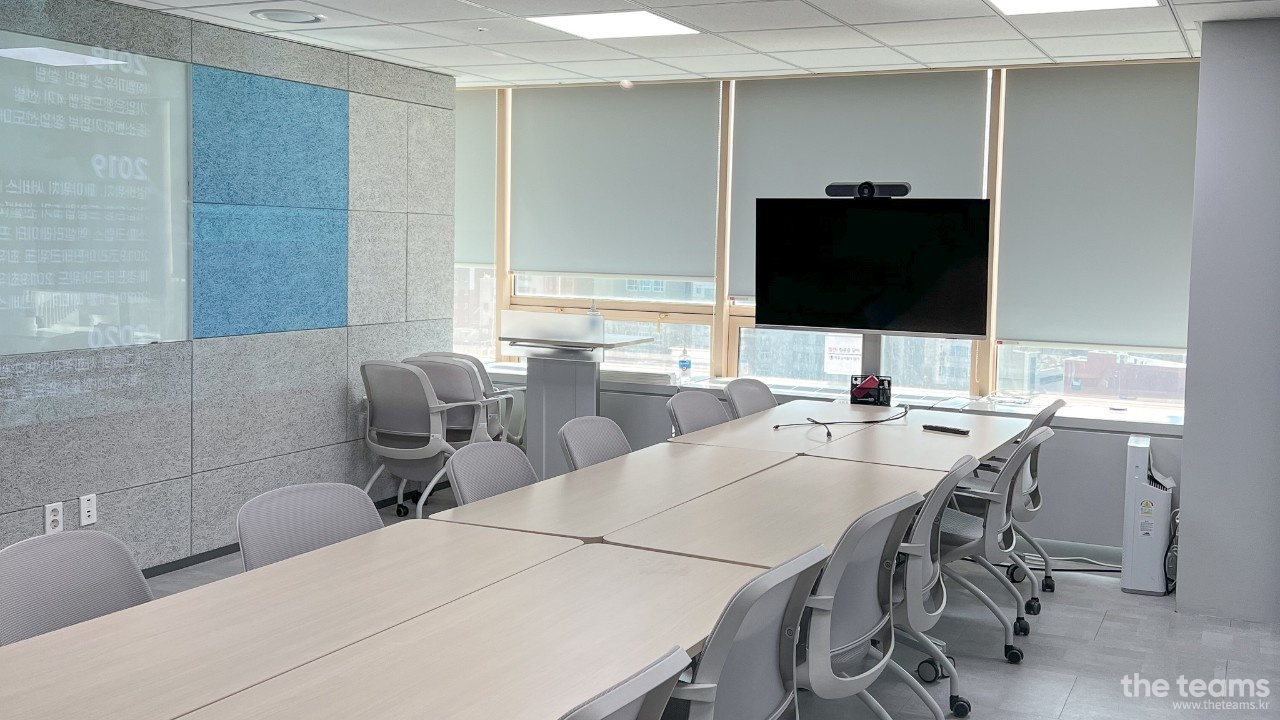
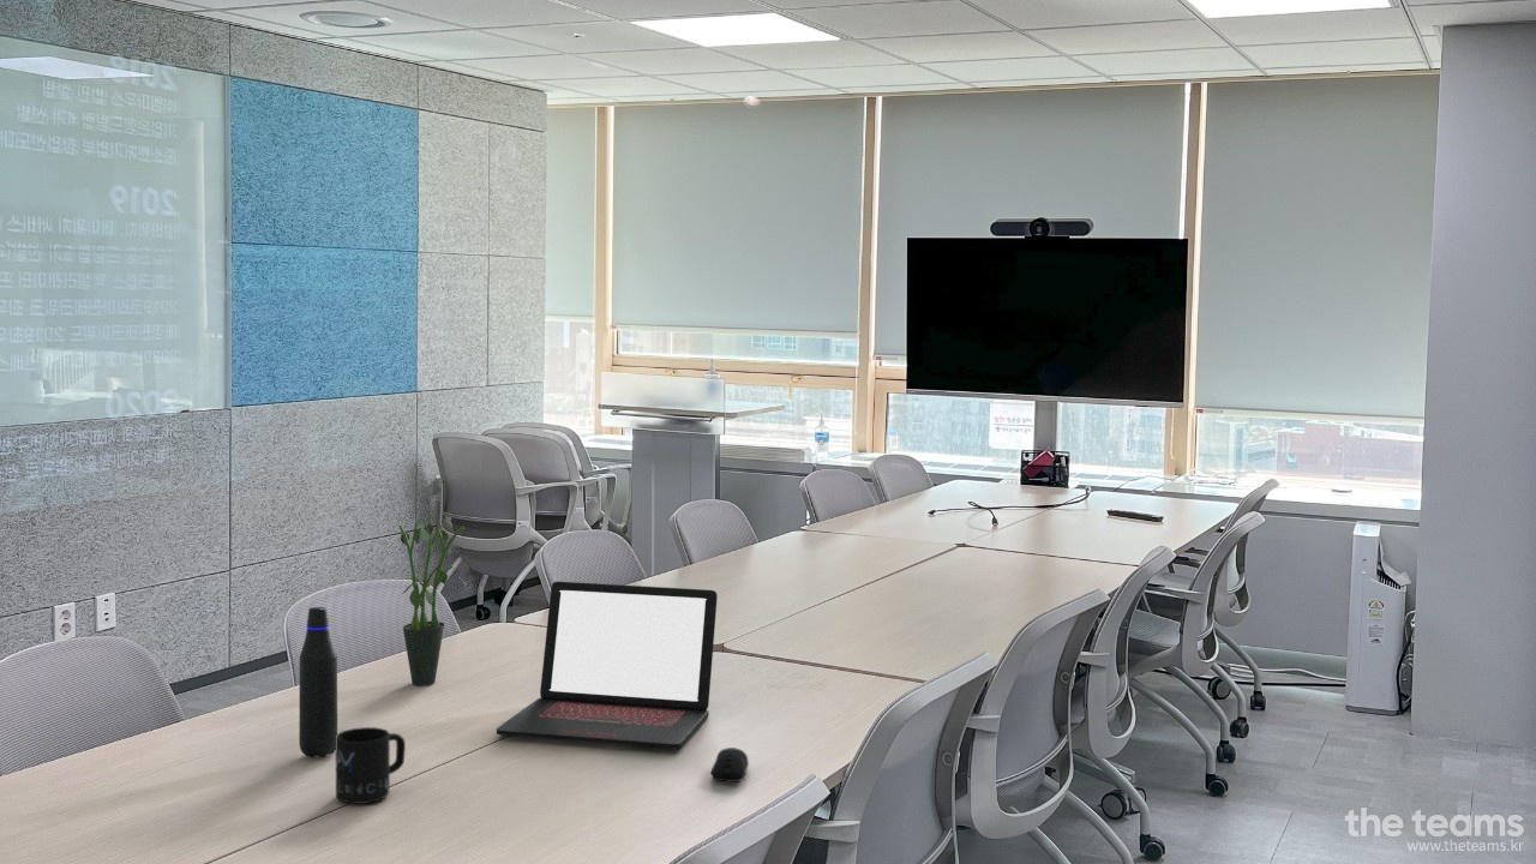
+ potted plant (432, 599)
+ laptop (611, 660)
+ mug (372, 762)
+ computer mouse (730, 762)
+ water bottle (318, 682)
